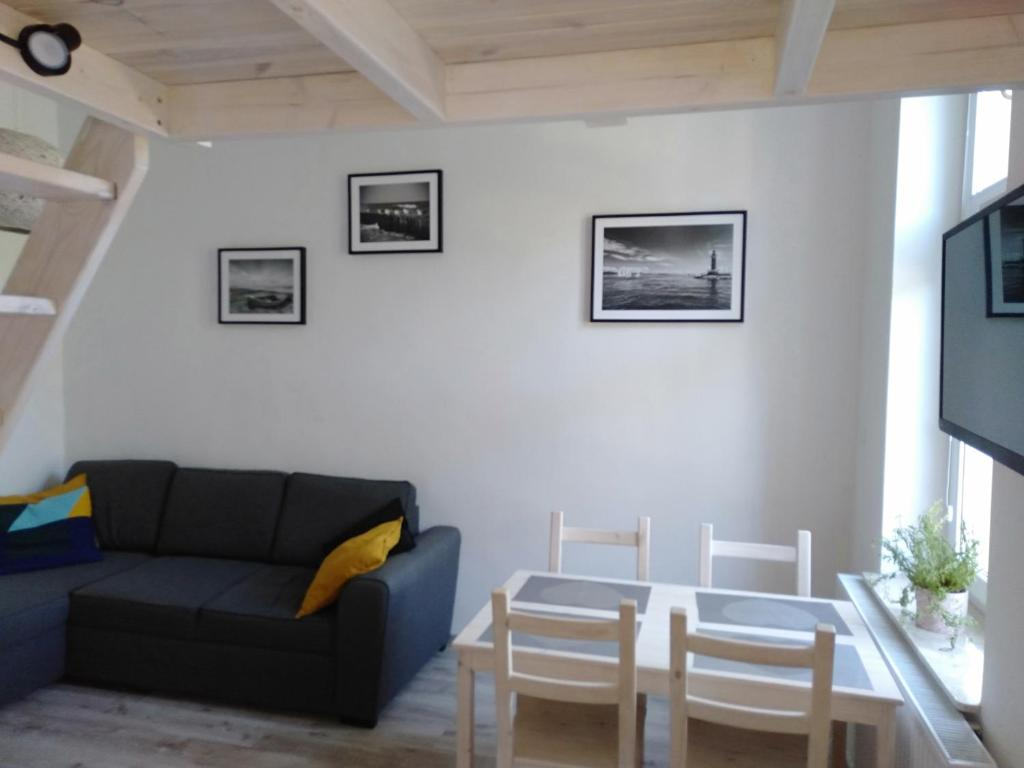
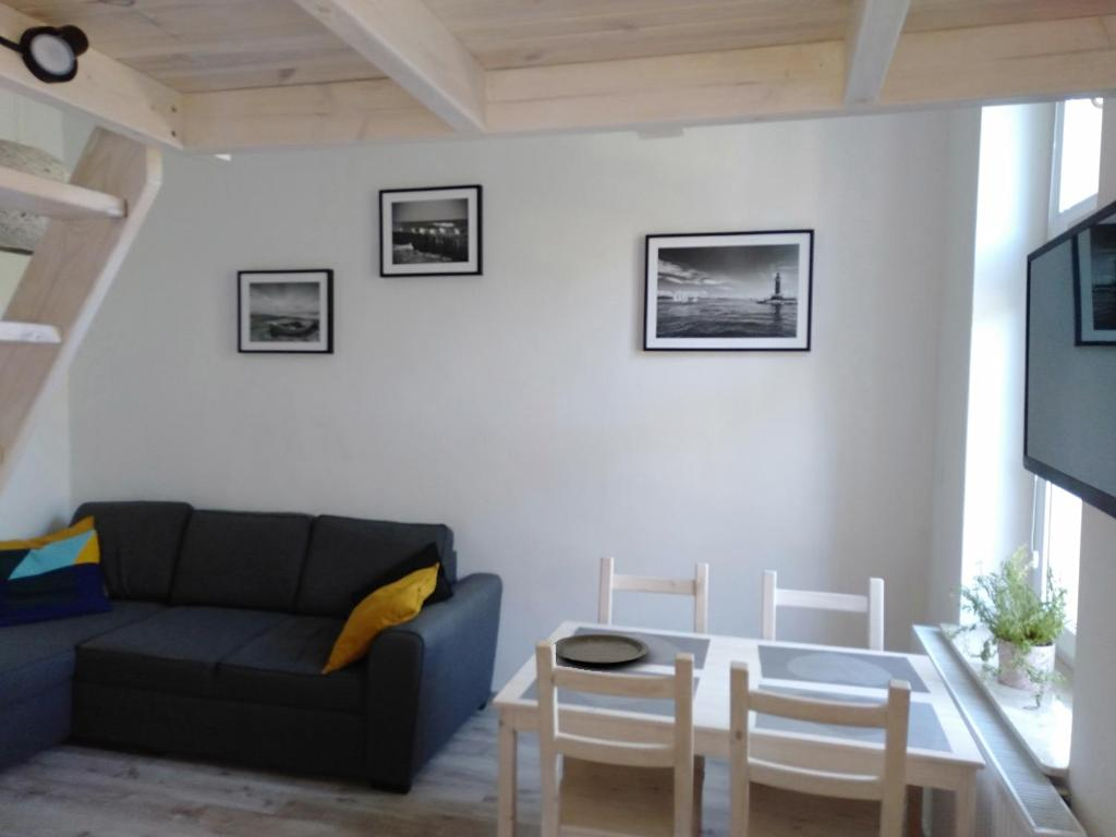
+ plate (599, 648)
